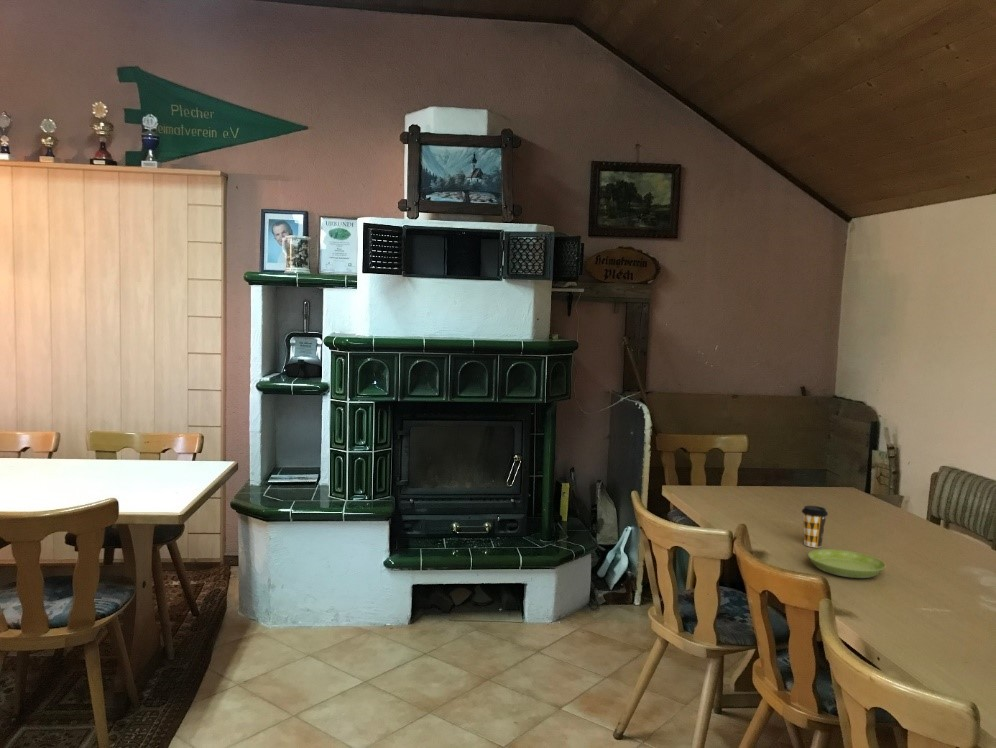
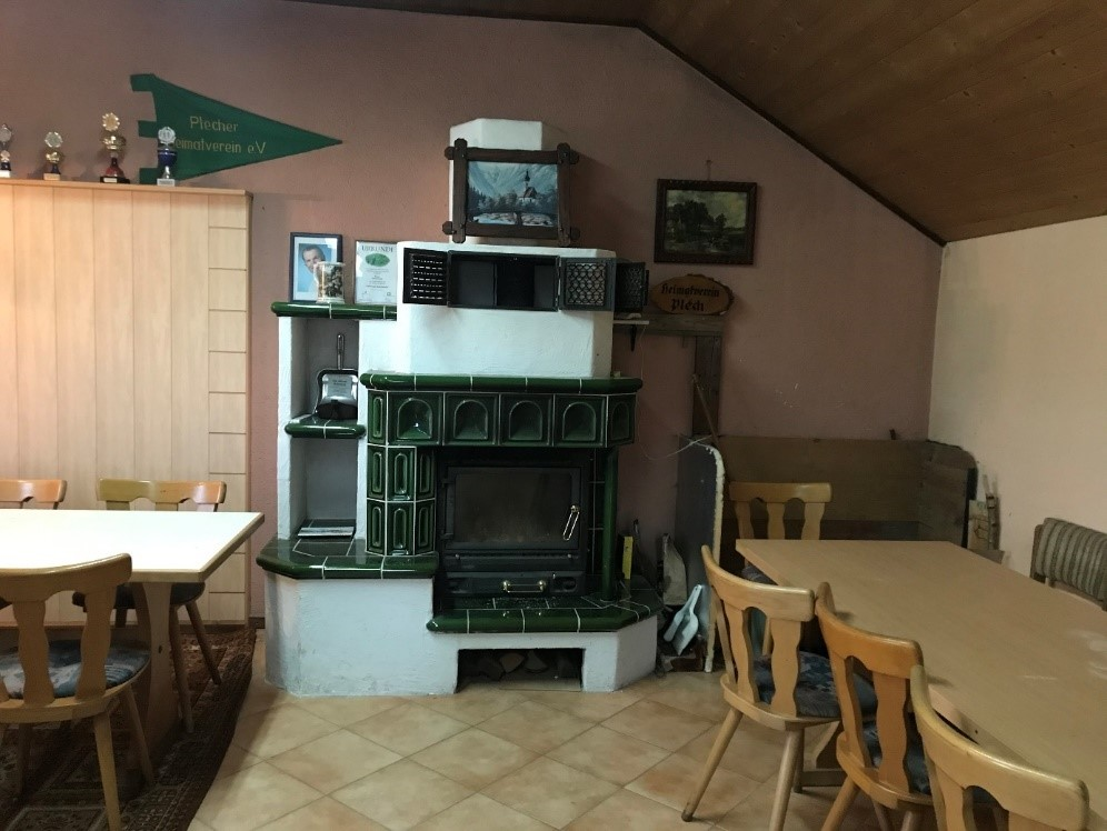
- coffee cup (813, 526)
- saucer (845, 564)
